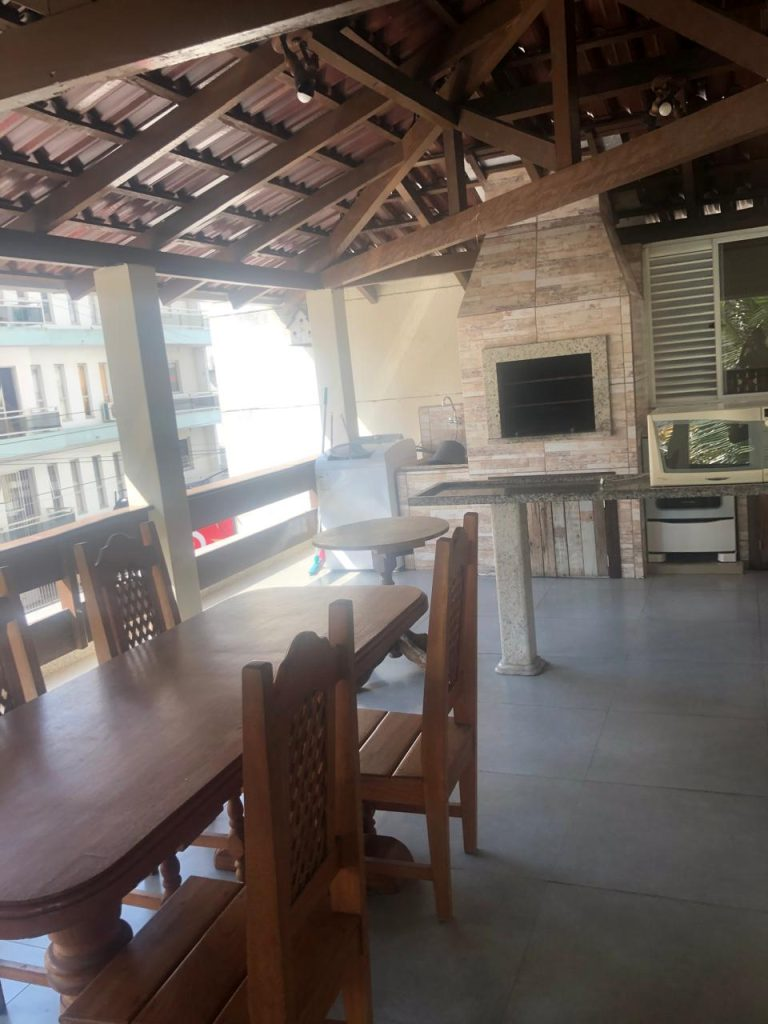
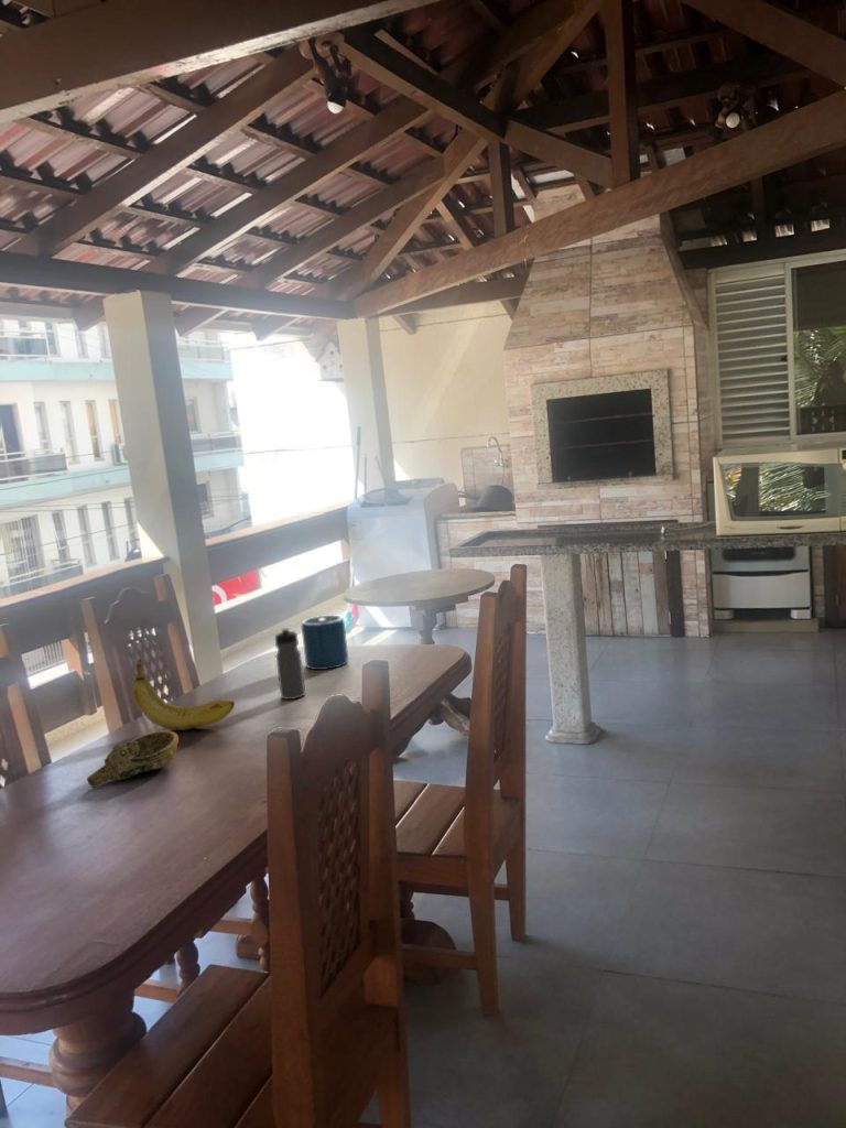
+ decorative bowl (133, 757)
+ banana (178, 706)
+ water bottle (289, 662)
+ speaker (324, 641)
